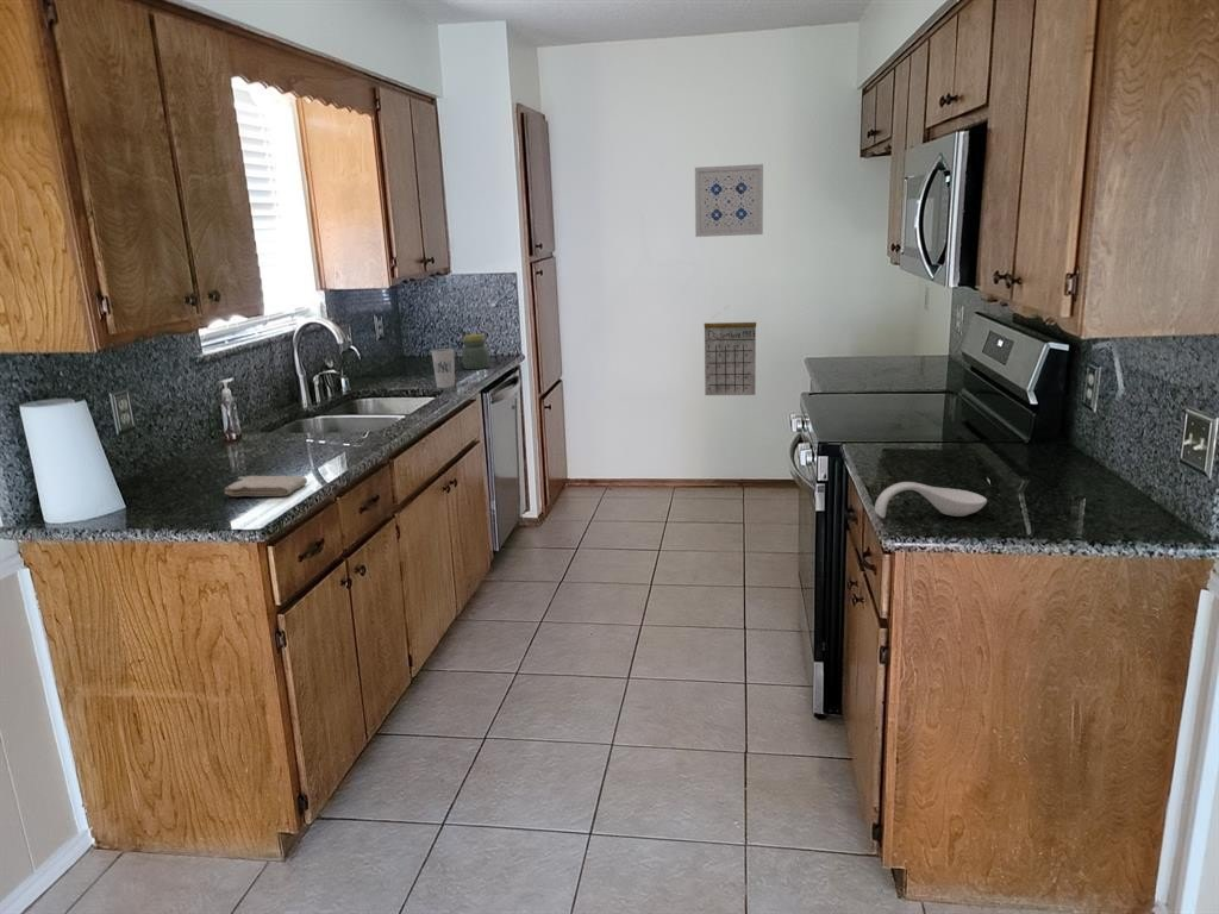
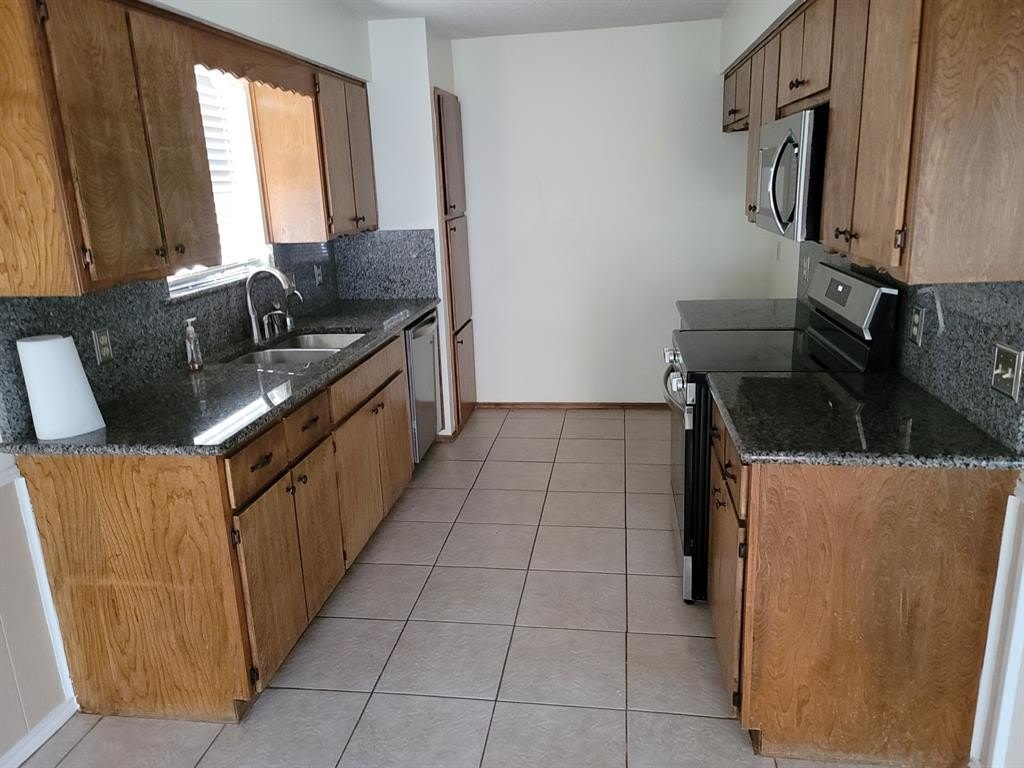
- washcloth (265, 484)
- jar (475, 351)
- calendar (730, 350)
- spoon rest (931, 497)
- wall art (729, 201)
- cup (444, 368)
